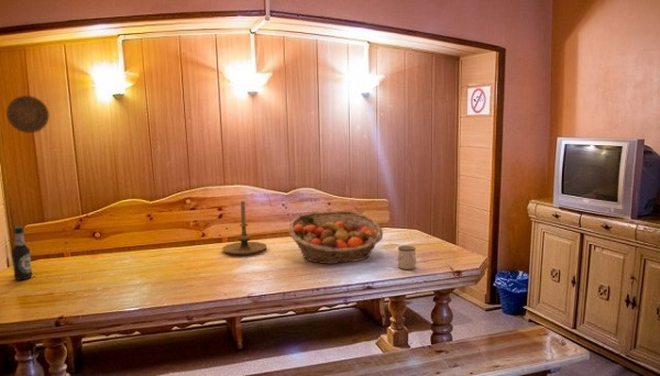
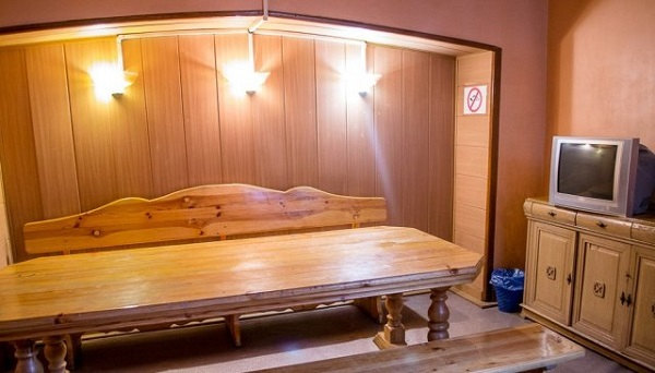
- candle holder (243, 225)
- mug (408, 258)
- bottle (21, 252)
- decorative plate (28, 114)
- fruit basket (336, 235)
